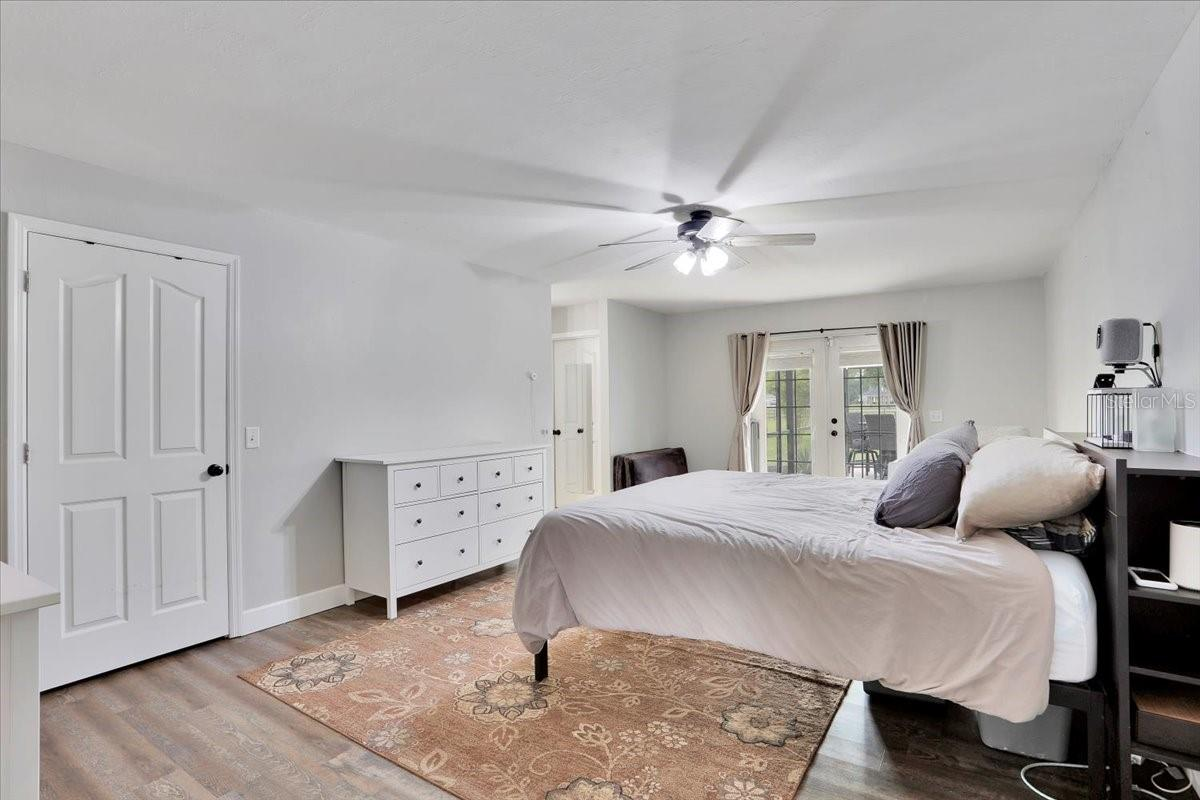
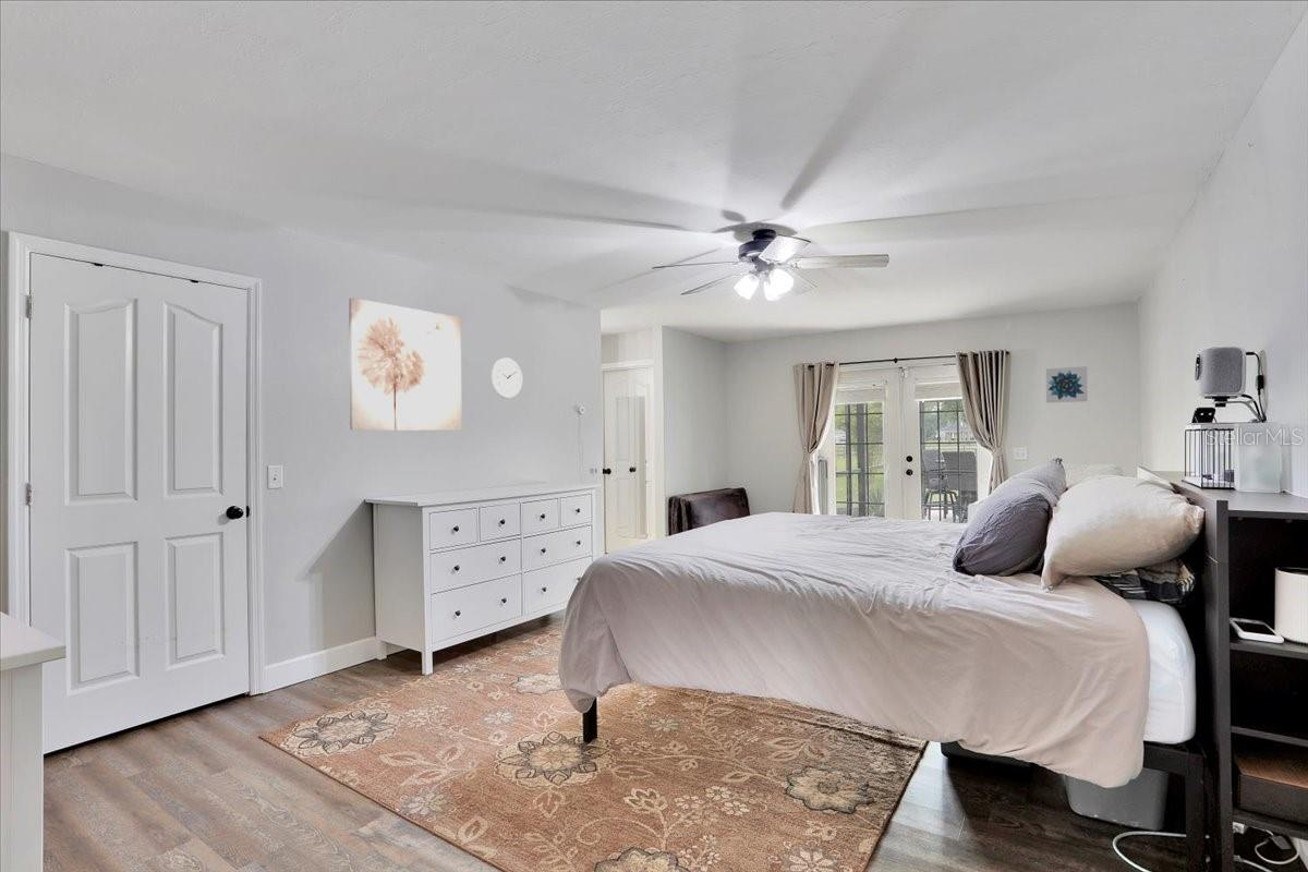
+ wall art (1066, 385)
+ wall clock (507, 377)
+ wall art (409, 368)
